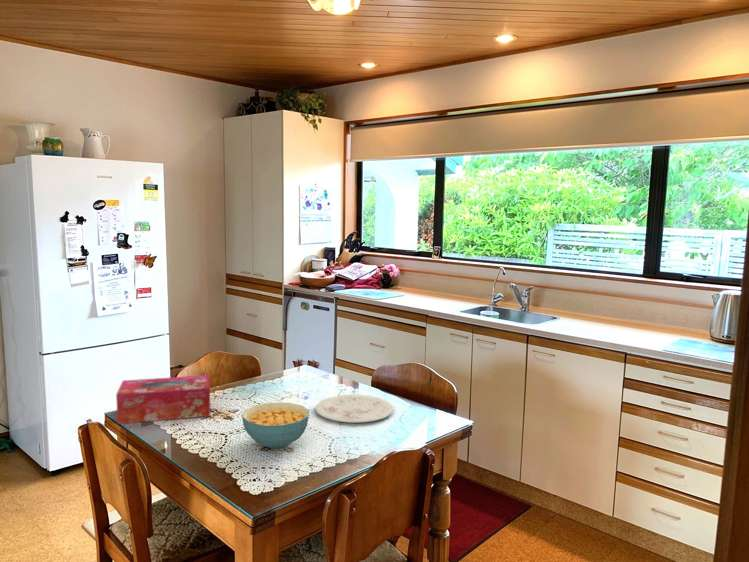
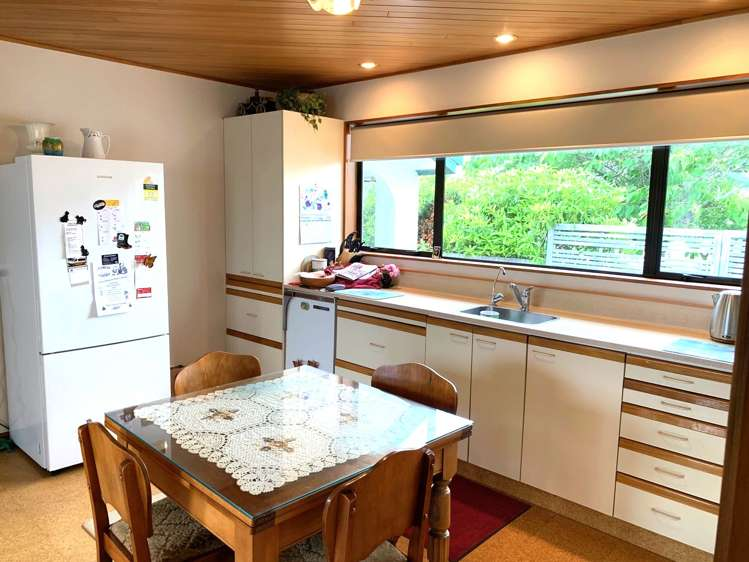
- cereal bowl (276, 429)
- tissue box (166, 398)
- plate (354, 408)
